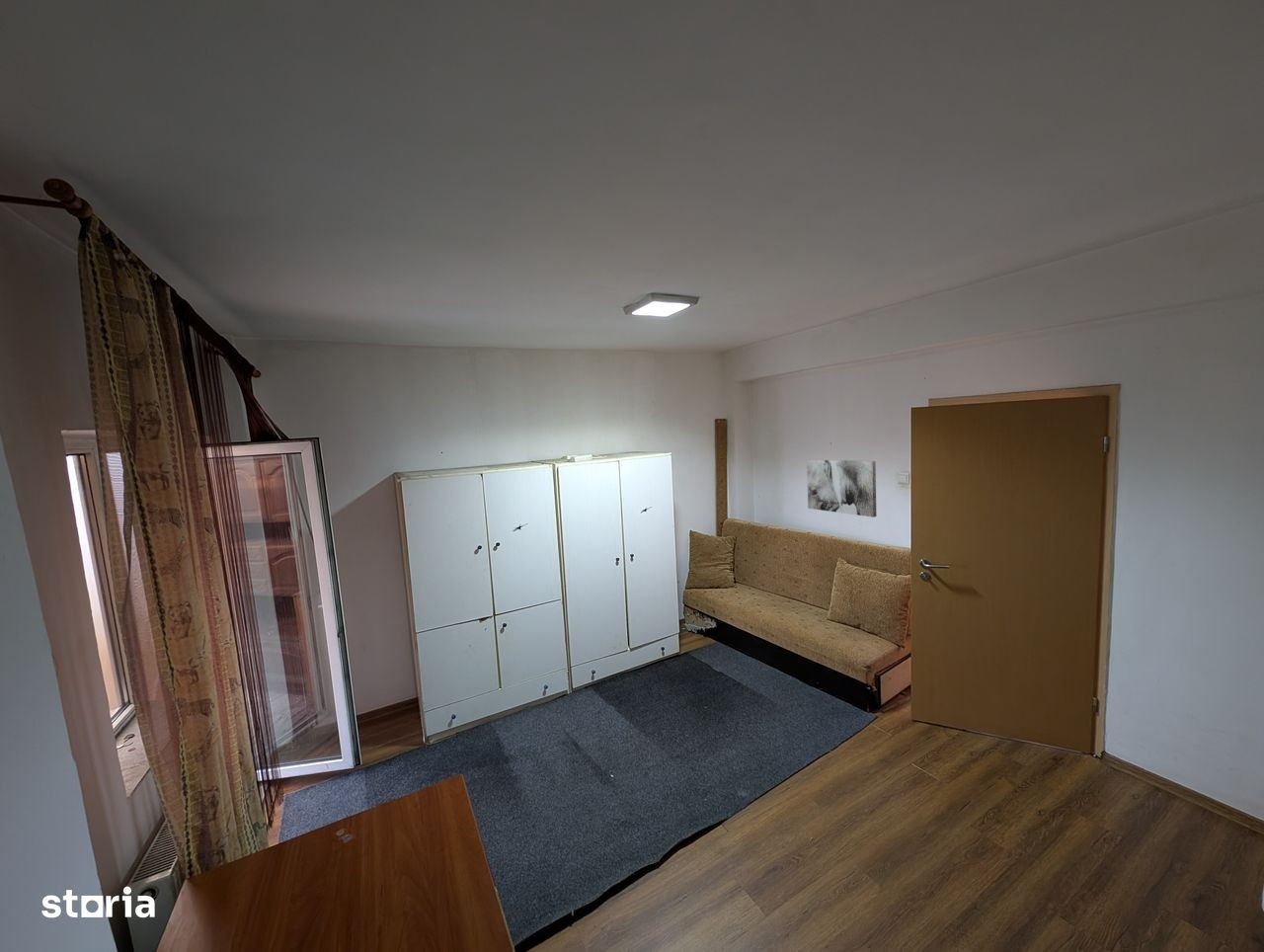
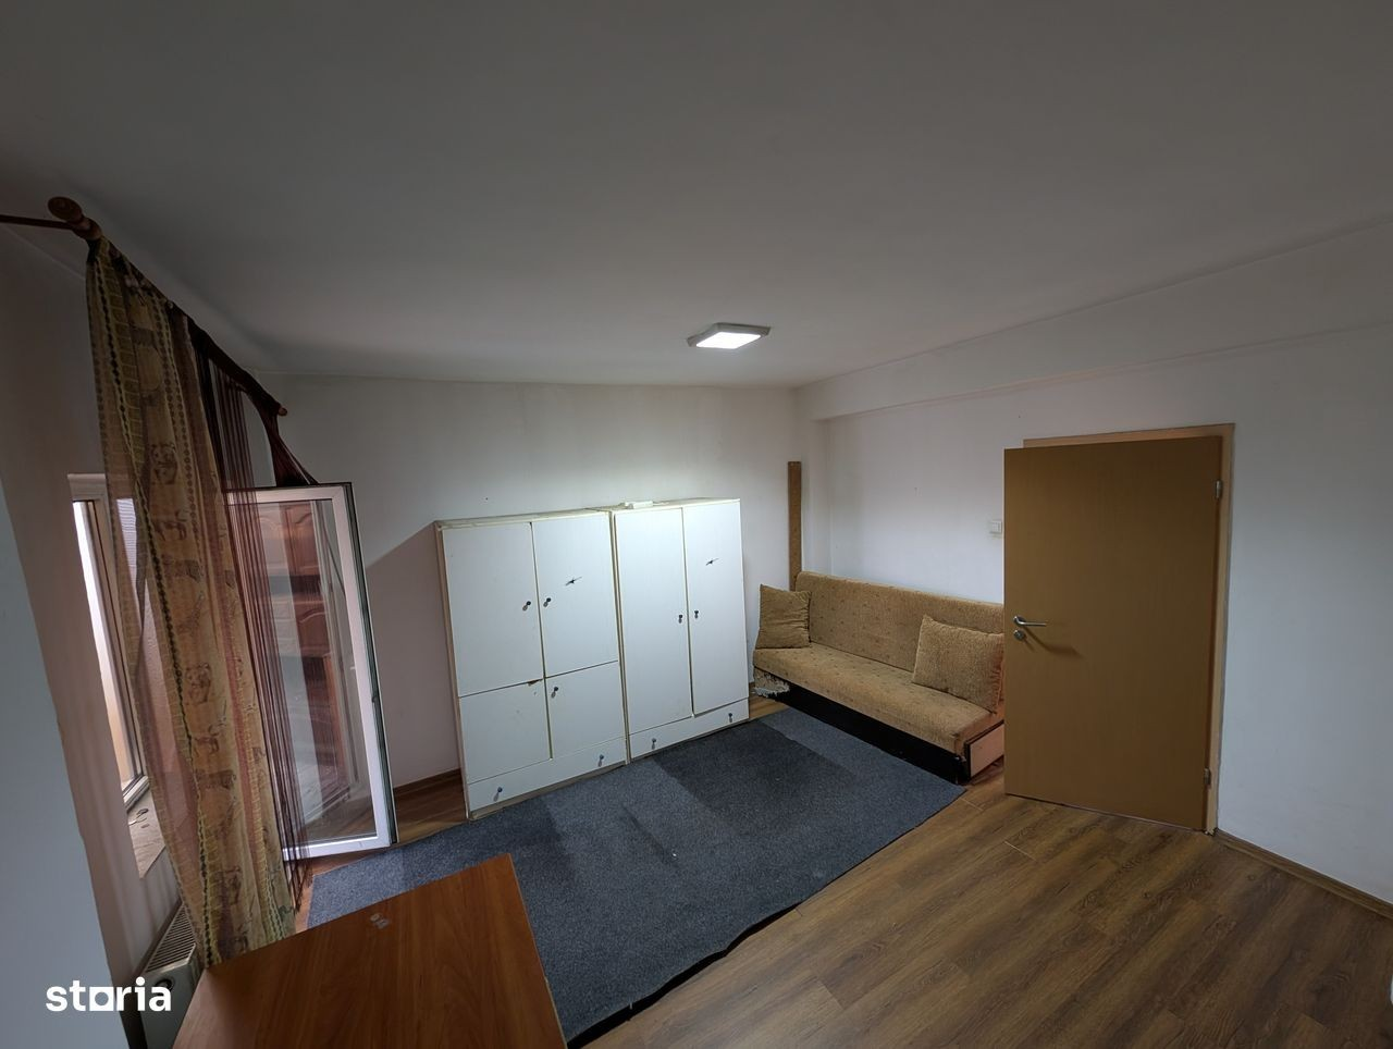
- wall art (838, 486)
